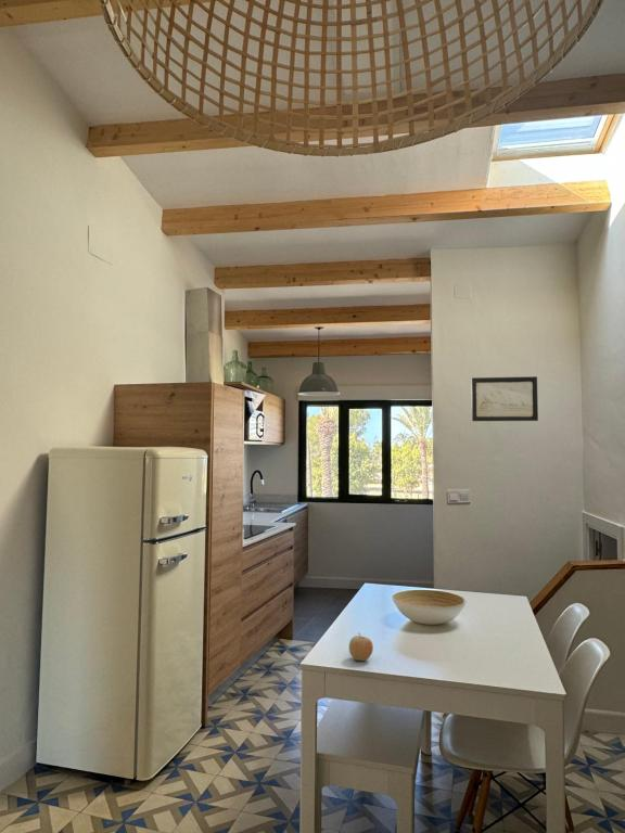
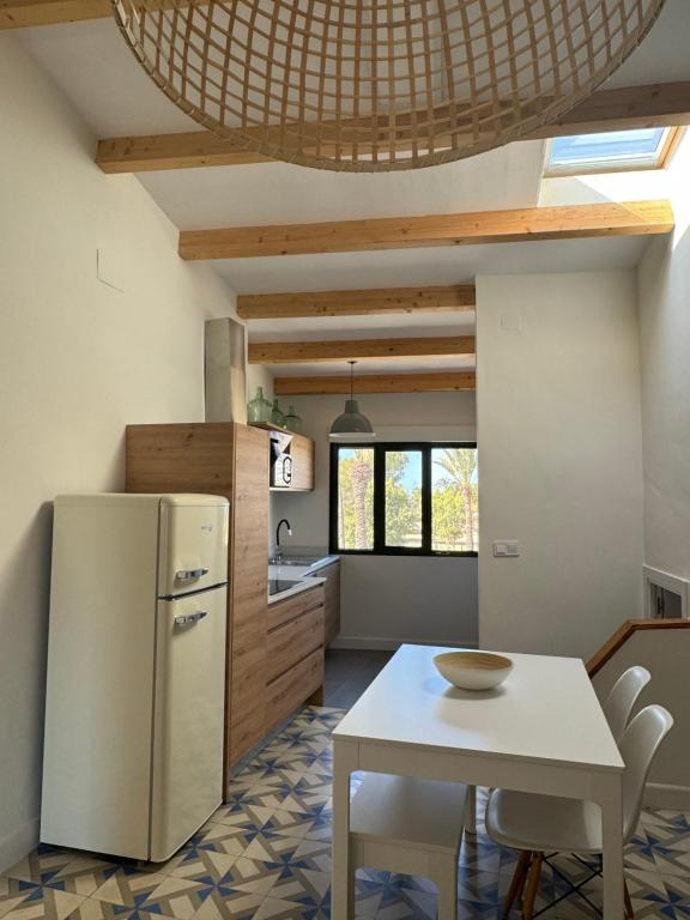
- wall art (503, 399)
- fruit (360, 645)
